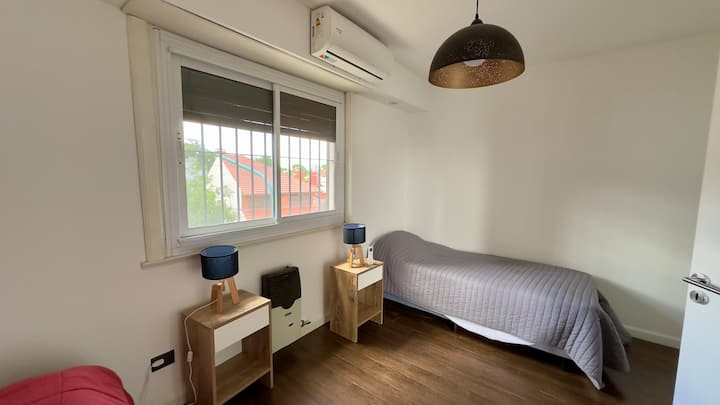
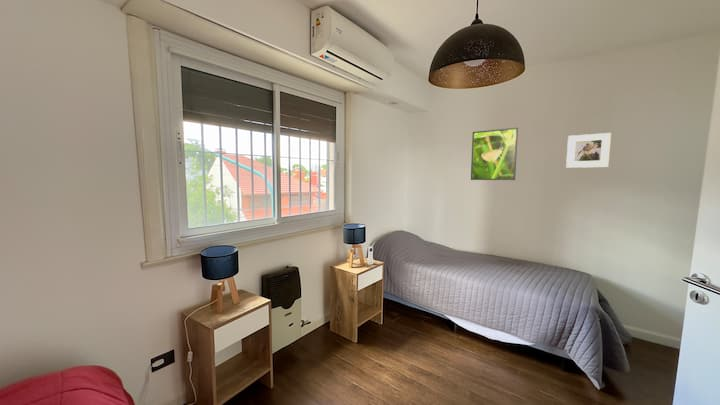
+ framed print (493, 155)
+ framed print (587, 151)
